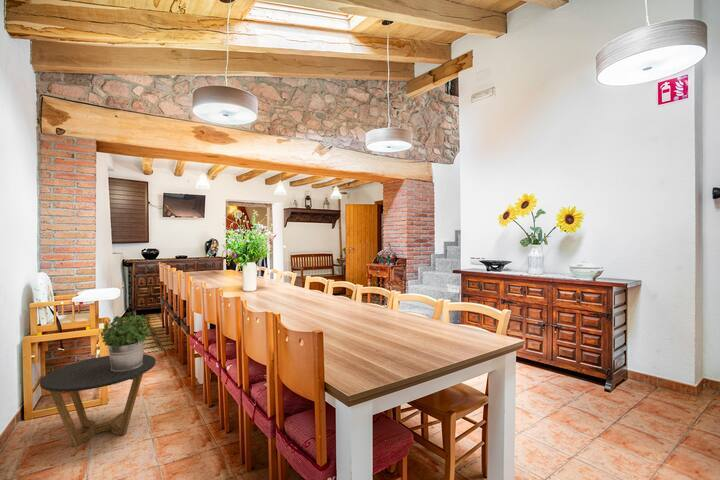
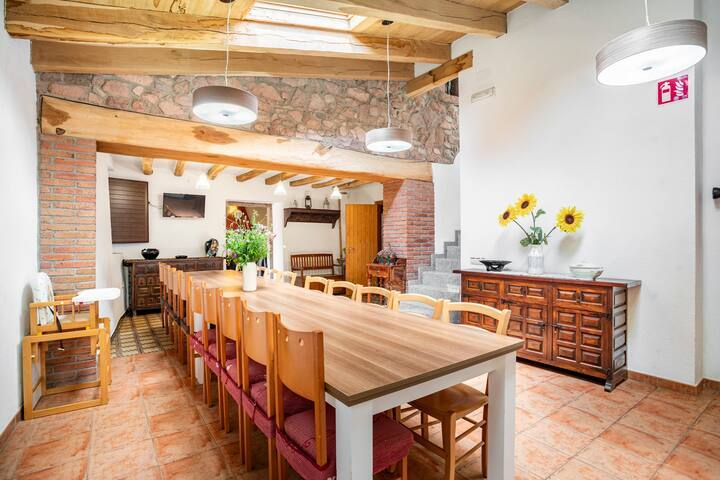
- side table (99, 387)
- potted plant (127, 339)
